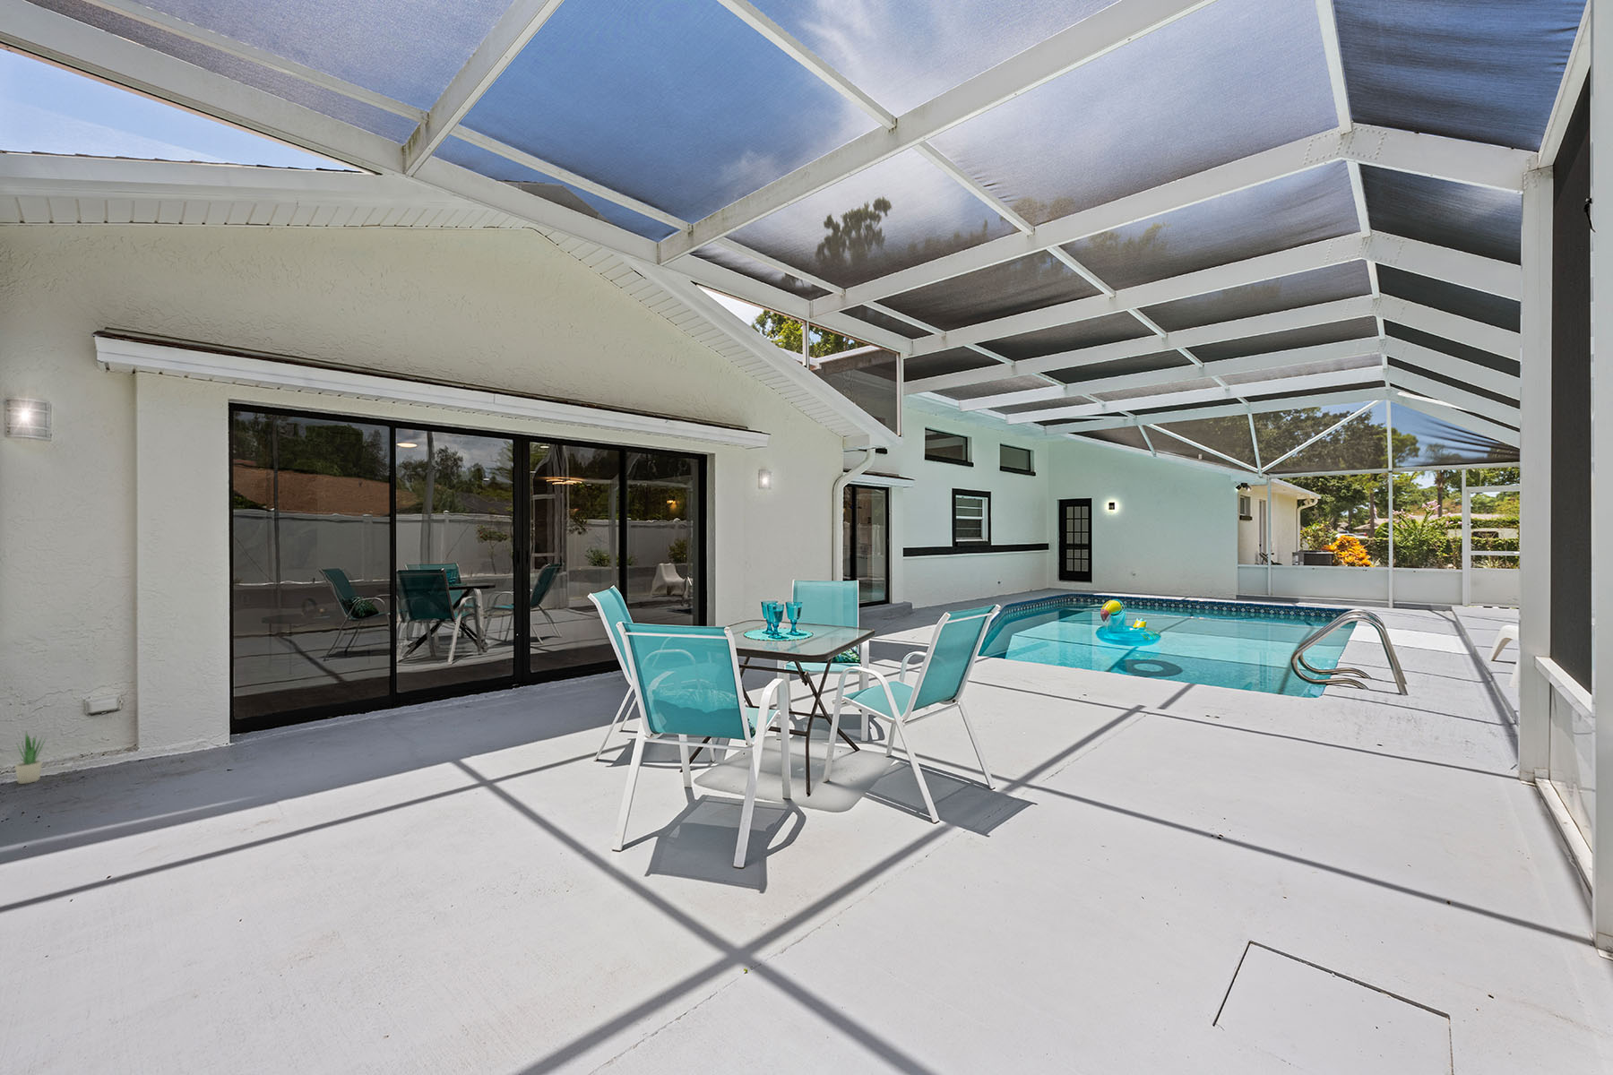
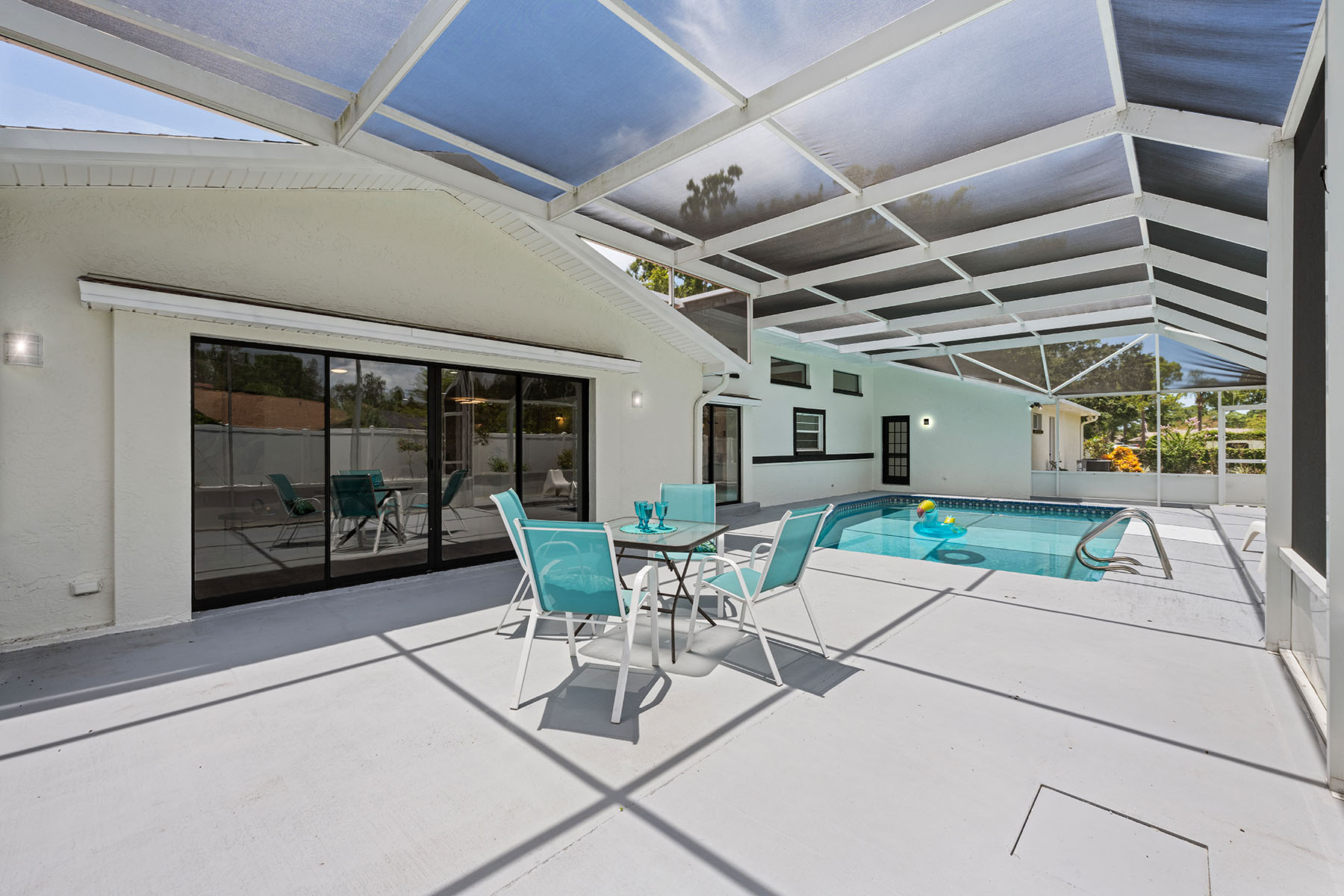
- potted plant (30, 755)
